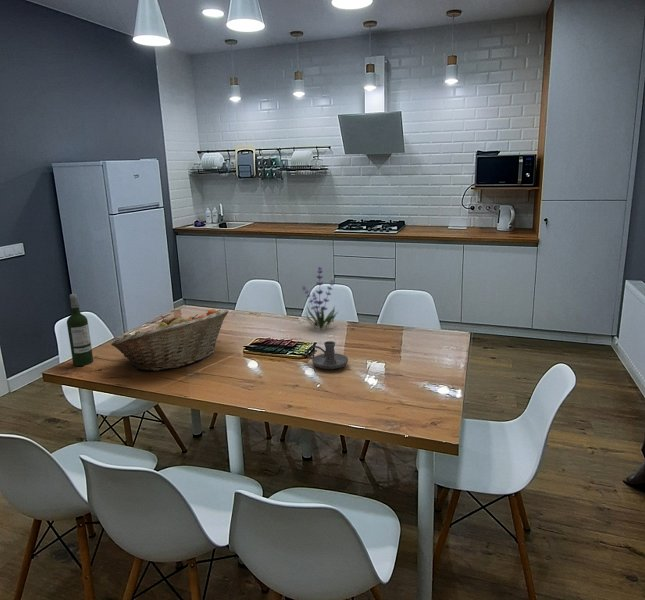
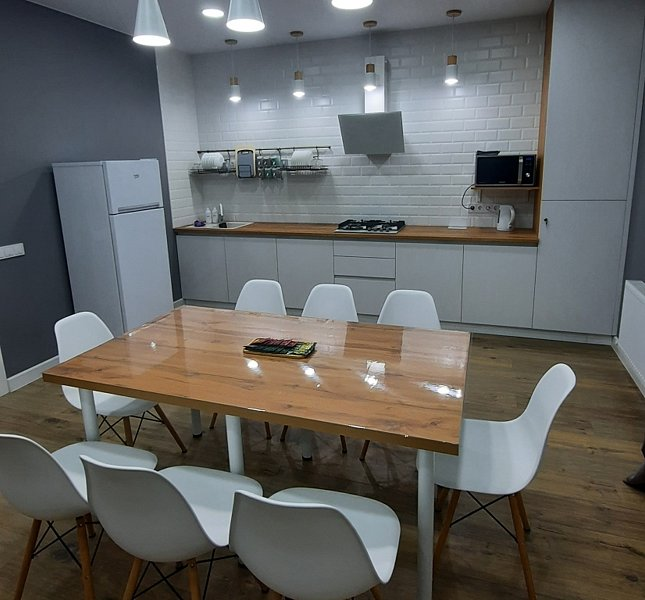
- plant (319, 299)
- candle holder (326, 353)
- fruit basket (174, 335)
- wine bottle (78, 329)
